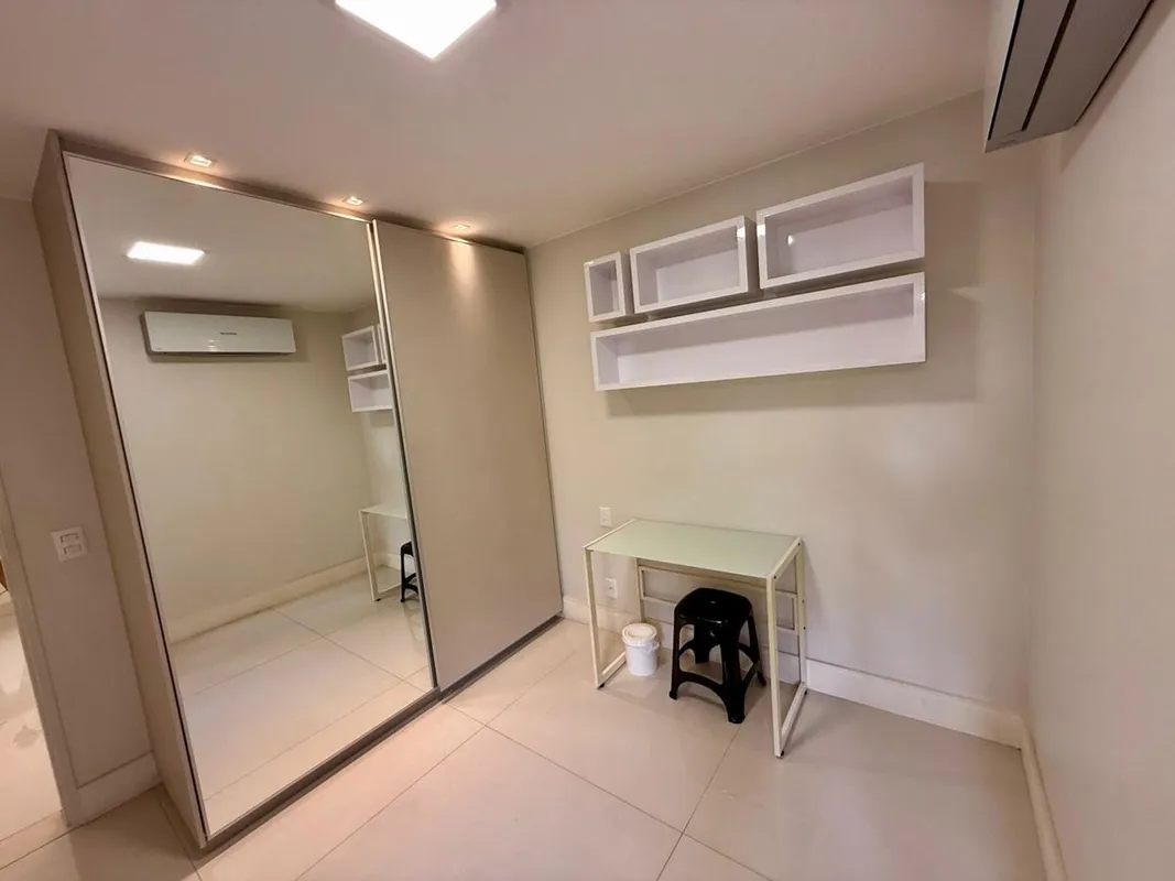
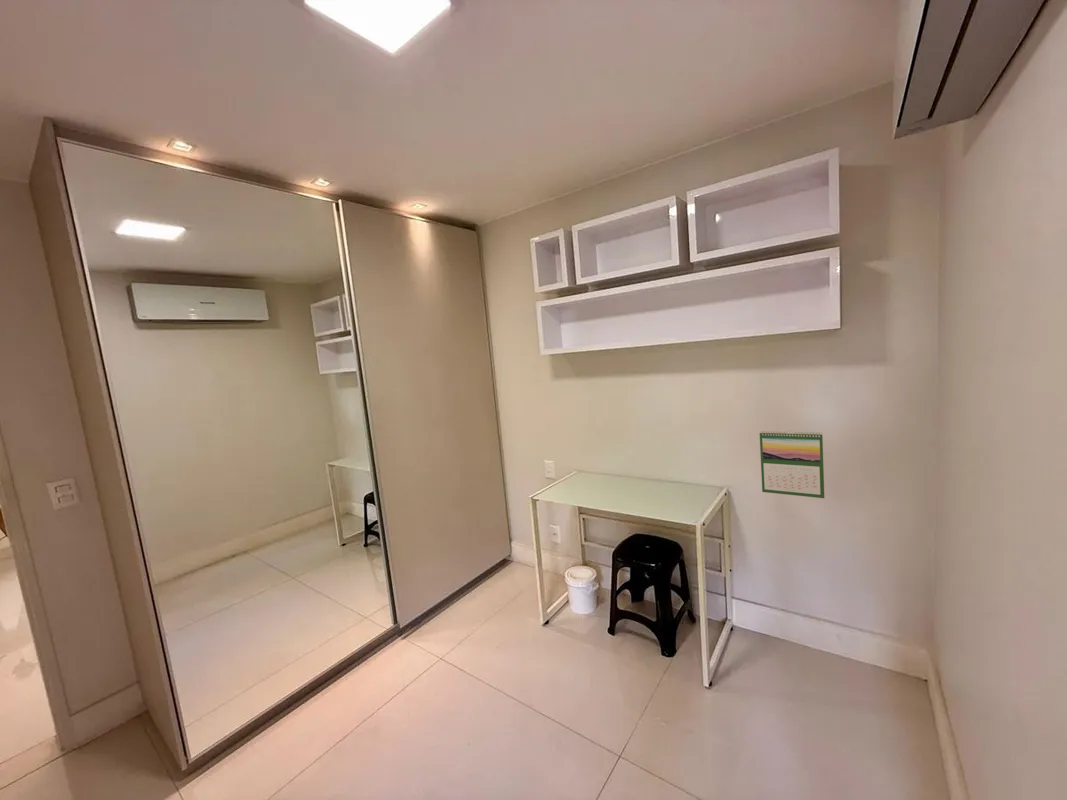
+ calendar (790, 462)
